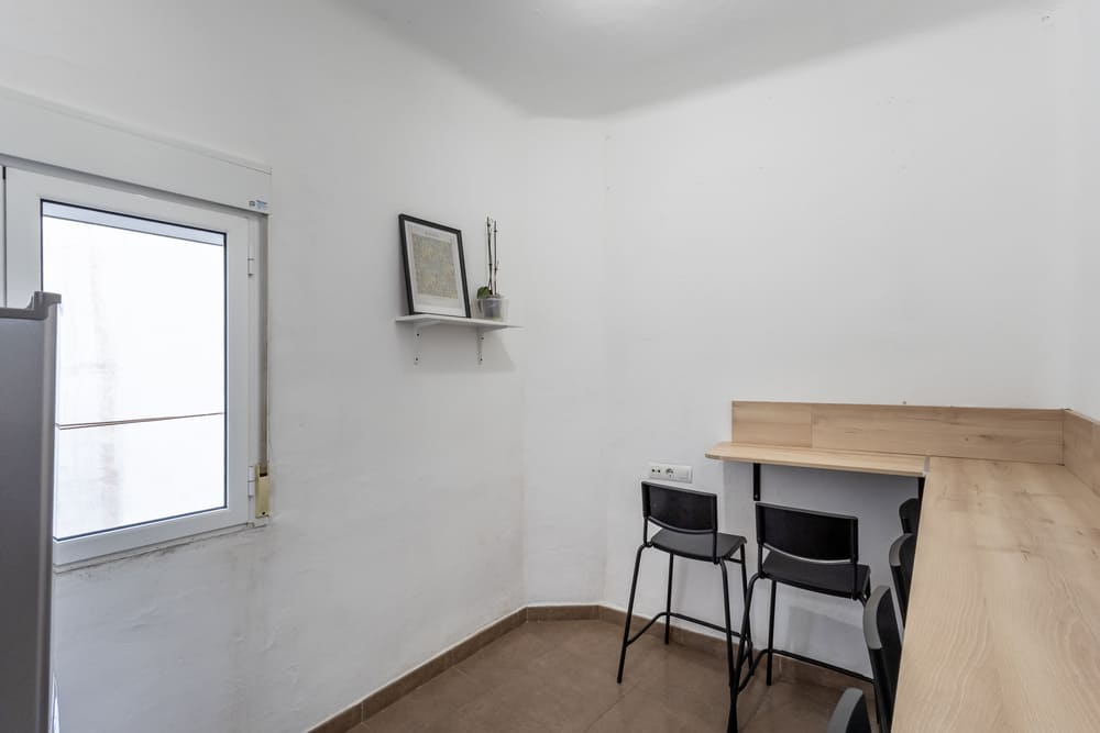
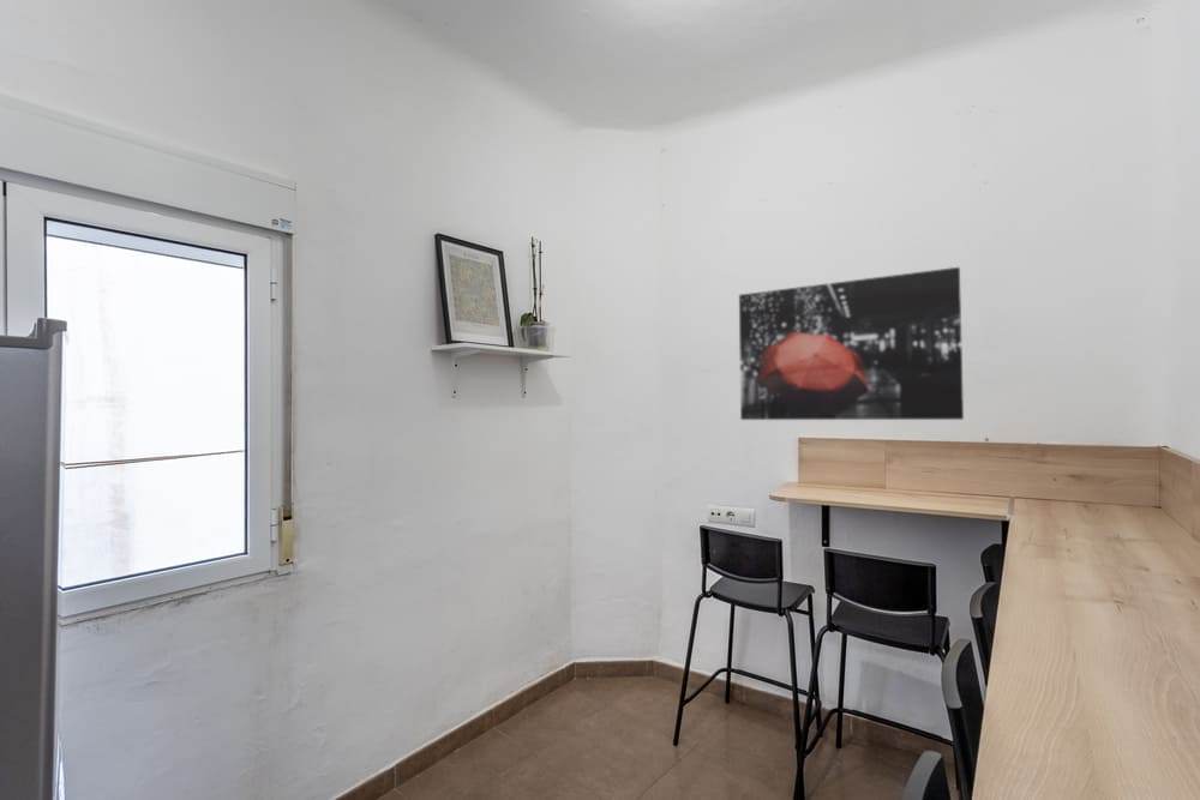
+ wall art (840, 350)
